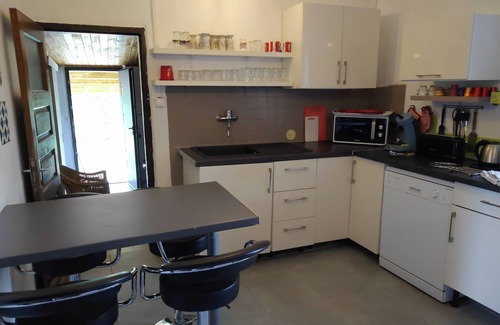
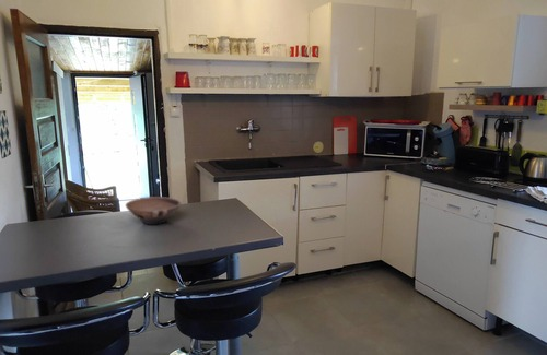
+ bowl (153, 211)
